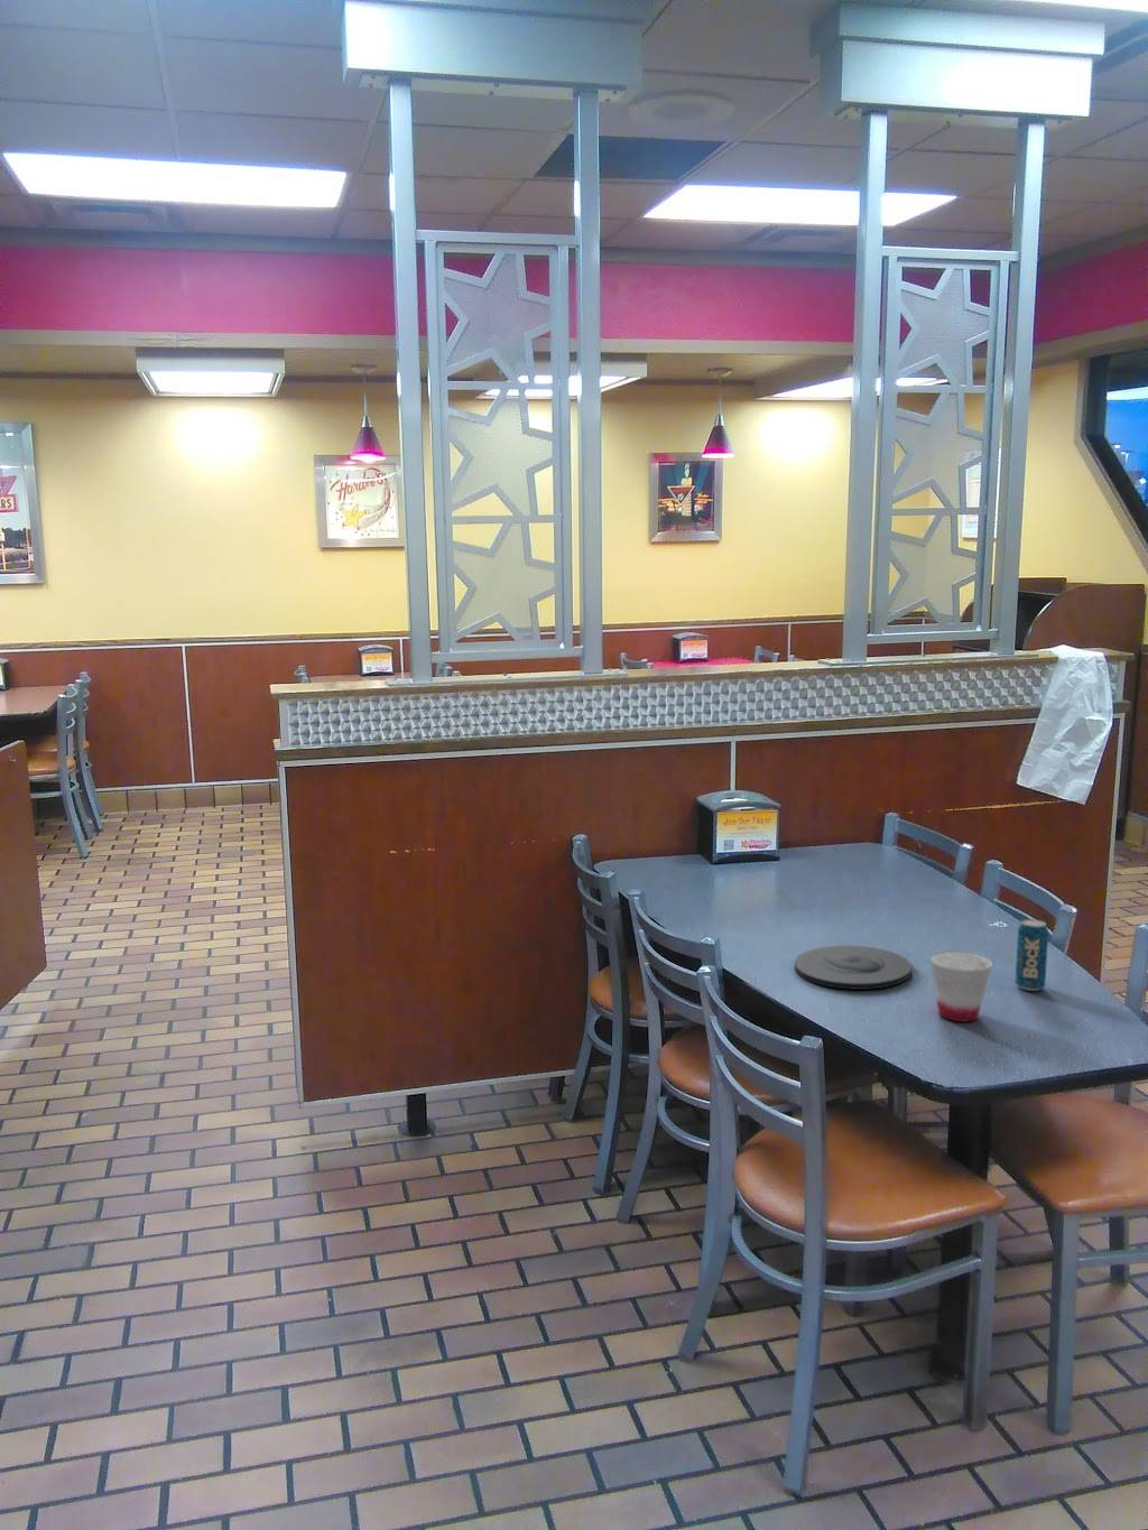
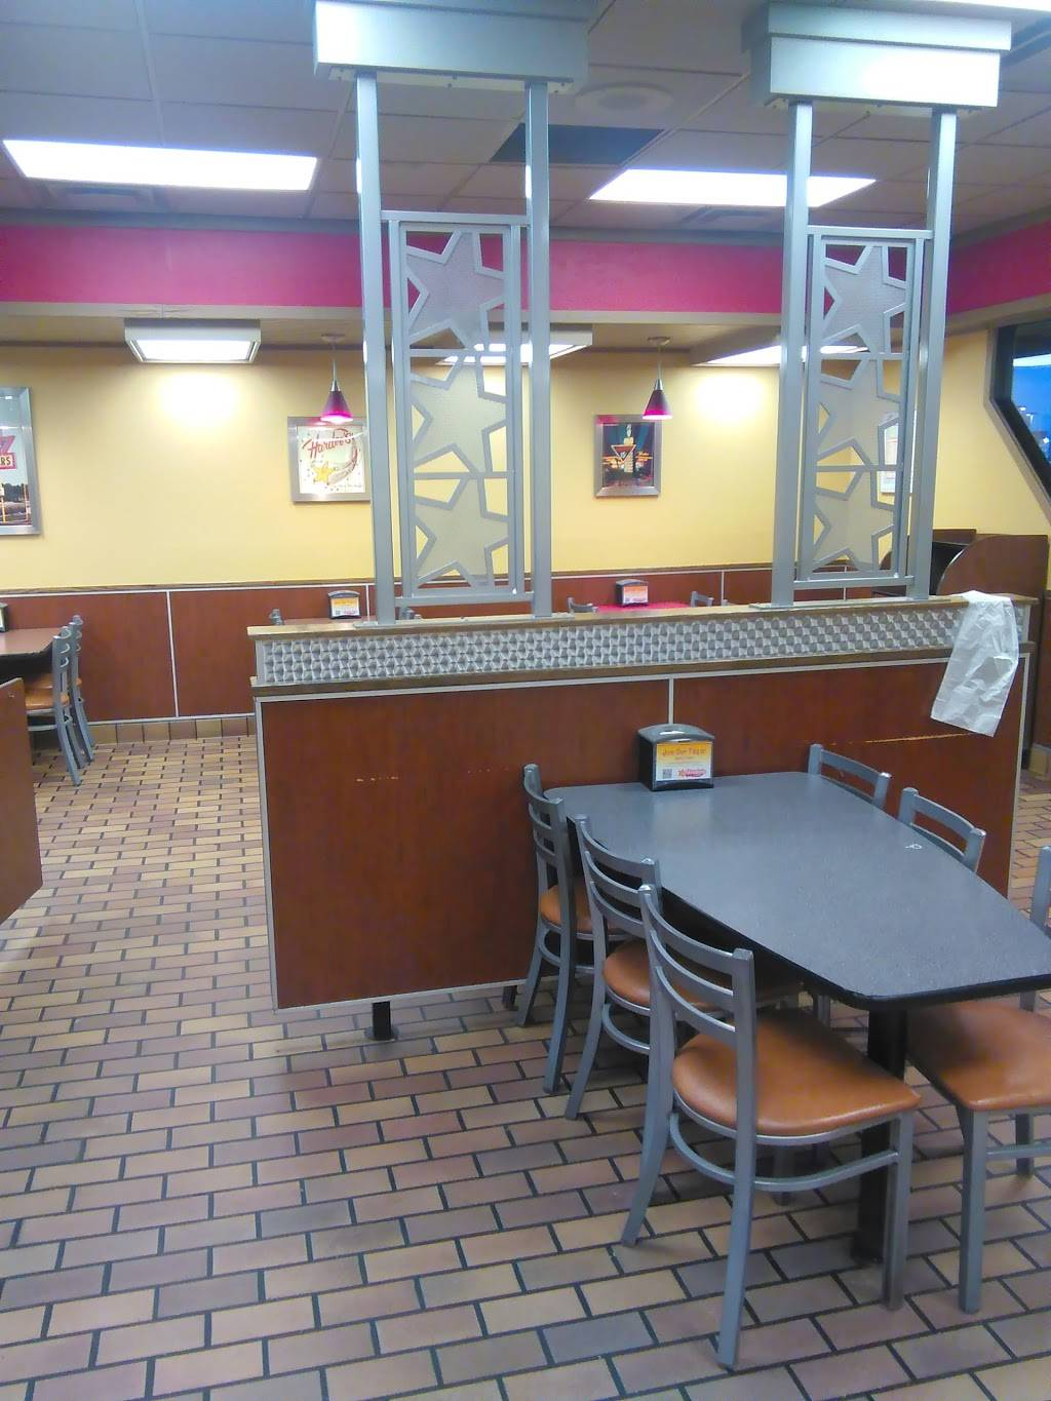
- beverage can (1031, 955)
- cup (959, 987)
- plate (853, 962)
